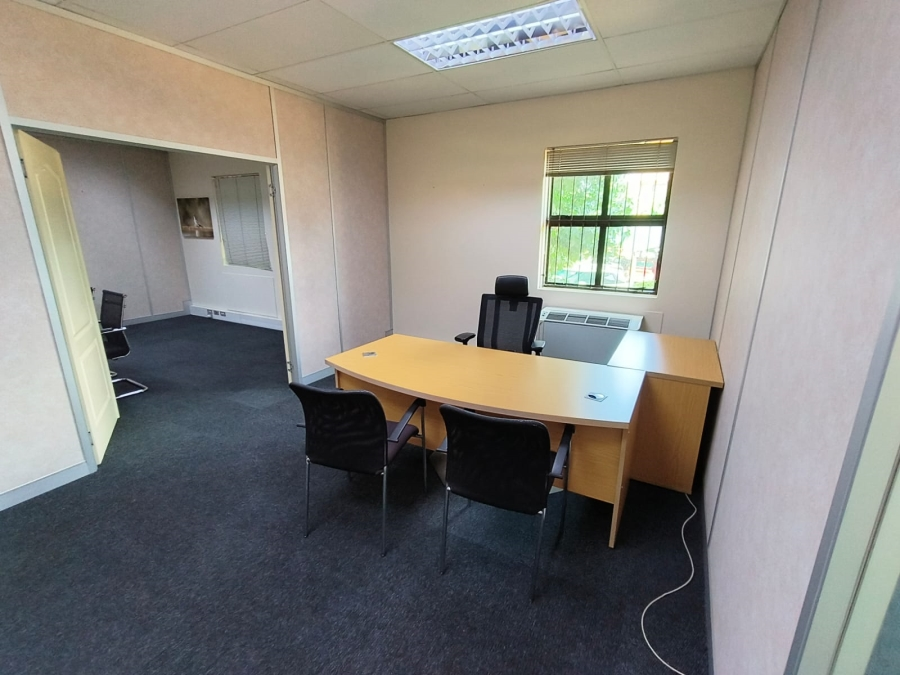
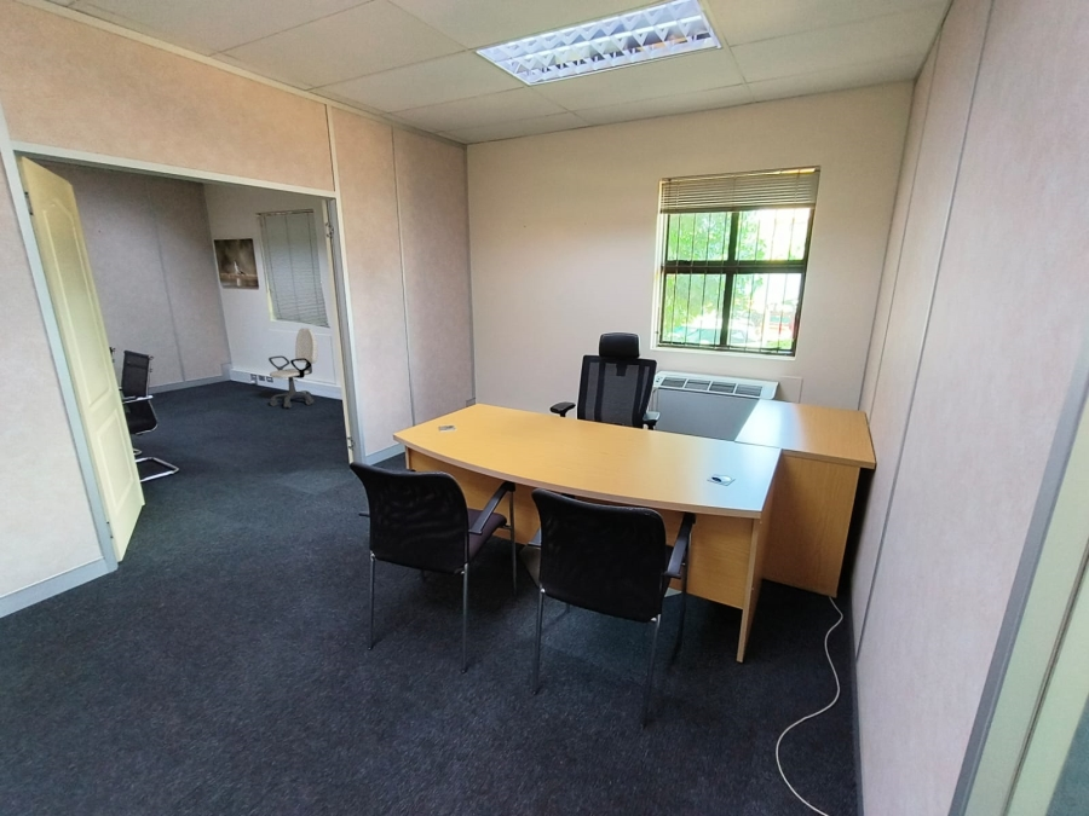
+ office chair (294, 366)
